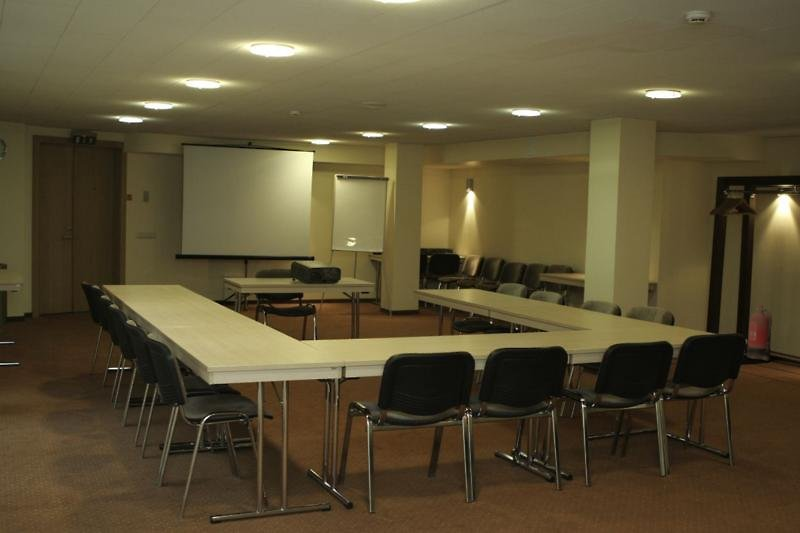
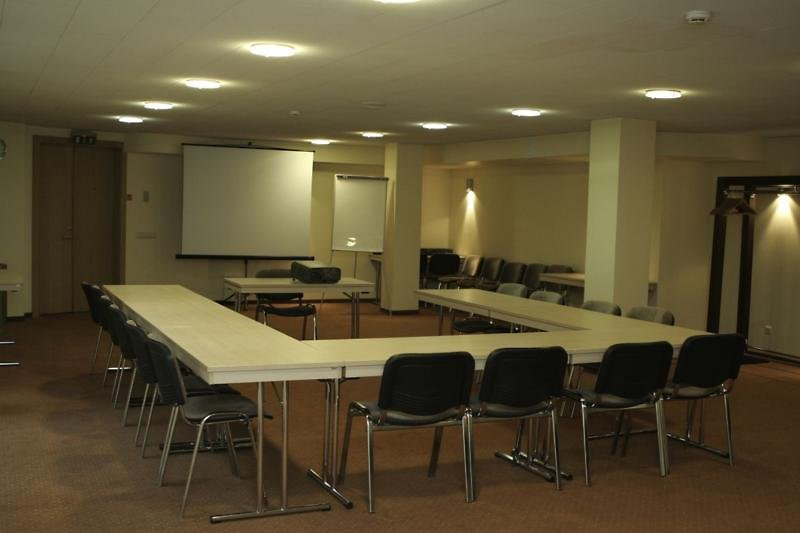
- fire extinguisher (763, 331)
